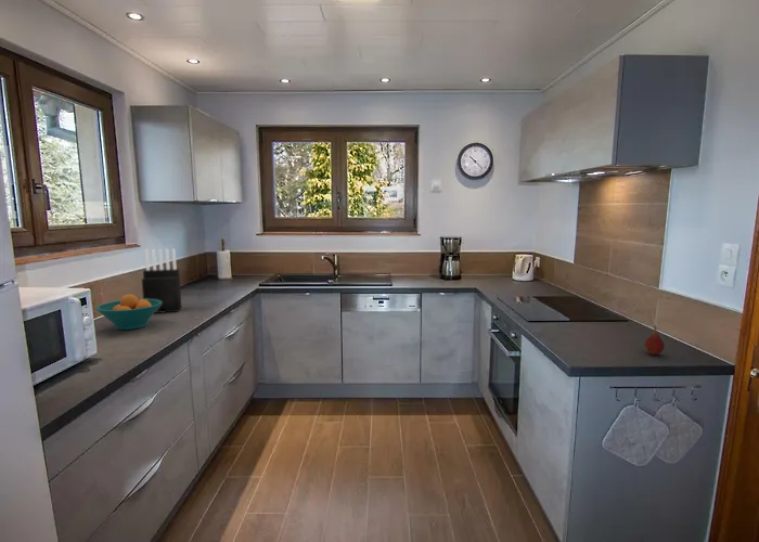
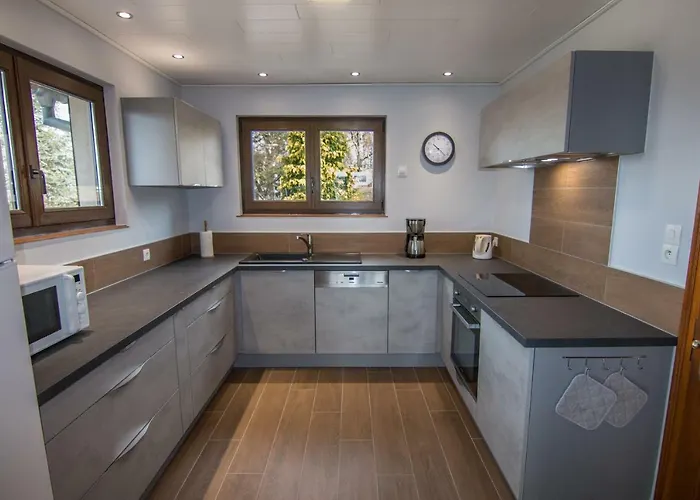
- knife block (160, 280)
- fruit (654, 339)
- fruit bowl (130, 310)
